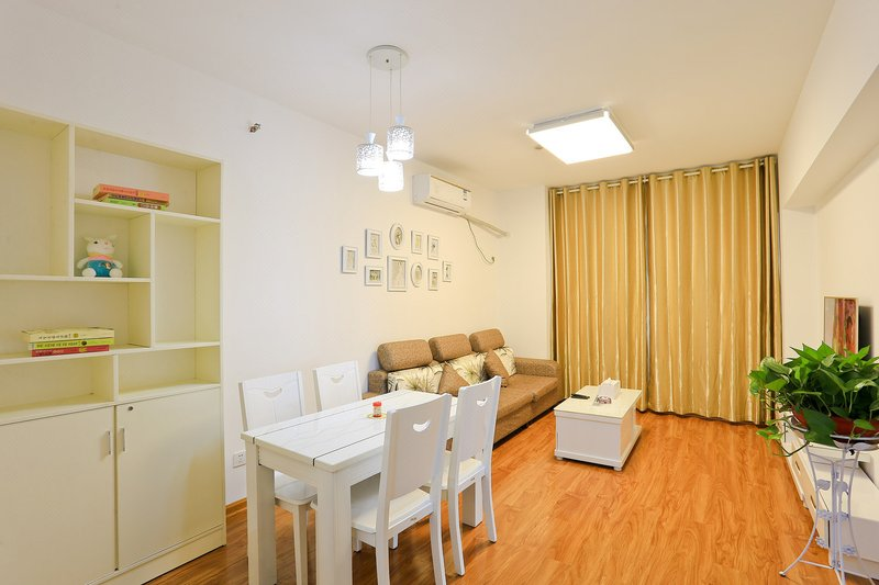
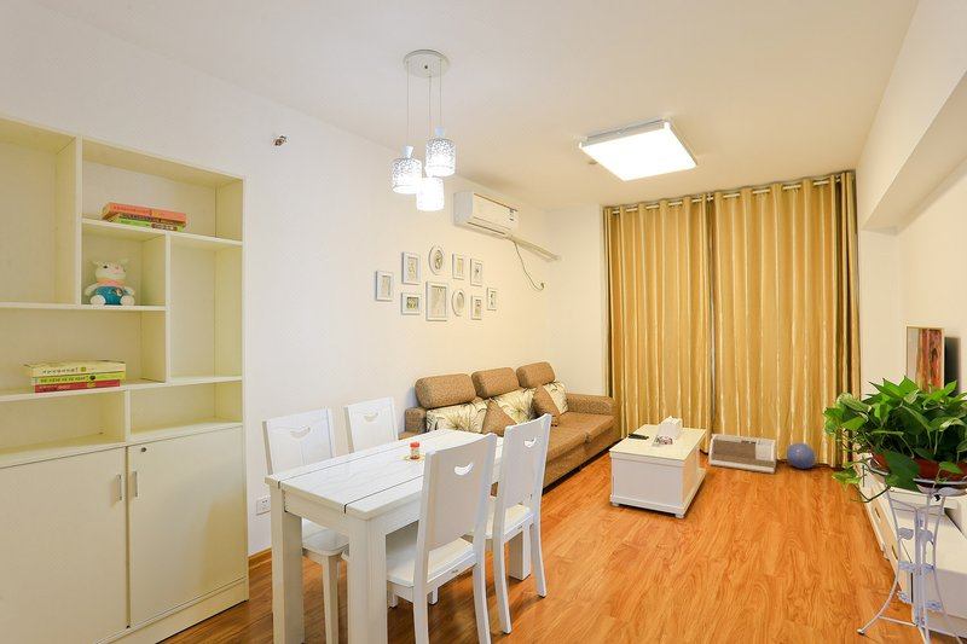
+ ball (800, 454)
+ storage bin (740, 452)
